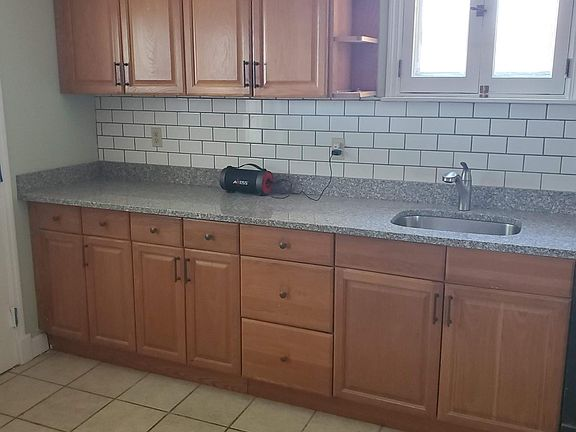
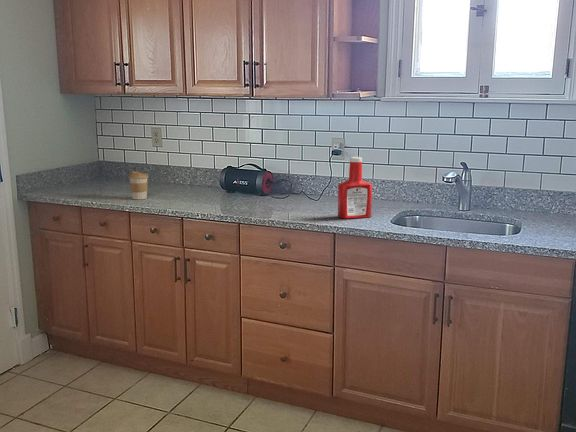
+ soap bottle (355, 187)
+ coffee cup (138, 185)
